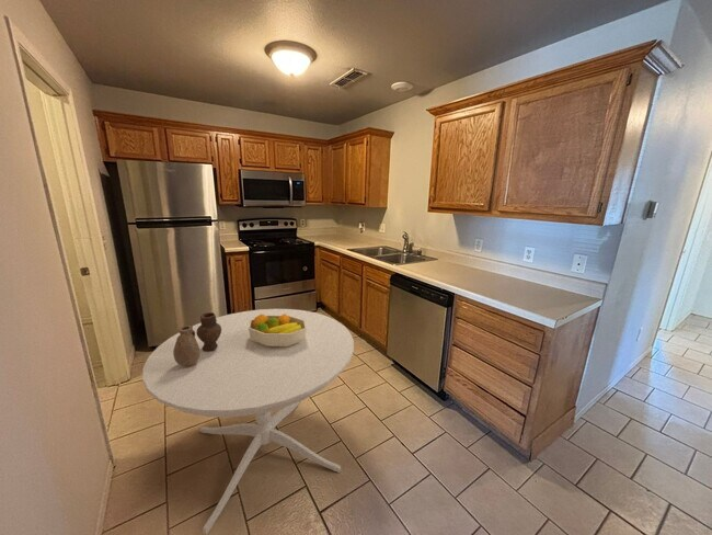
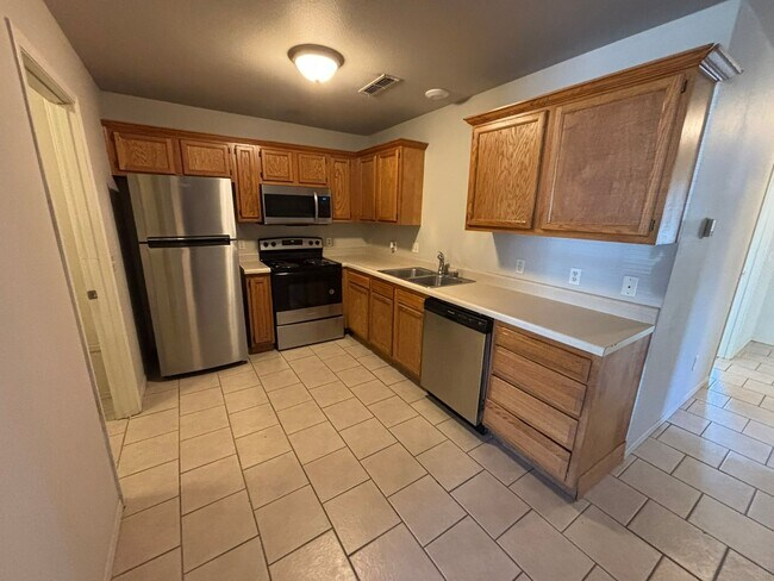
- dining table (262, 399)
- vase (199, 338)
- fruit bowl (277, 328)
